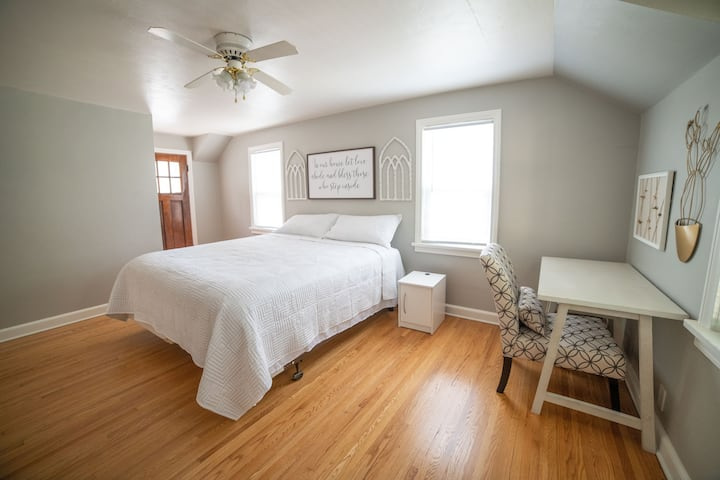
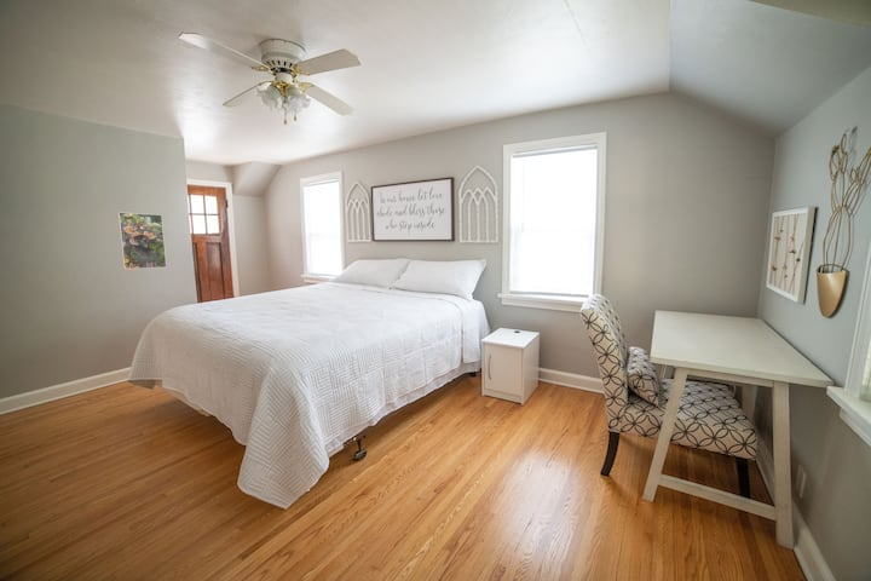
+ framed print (143, 241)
